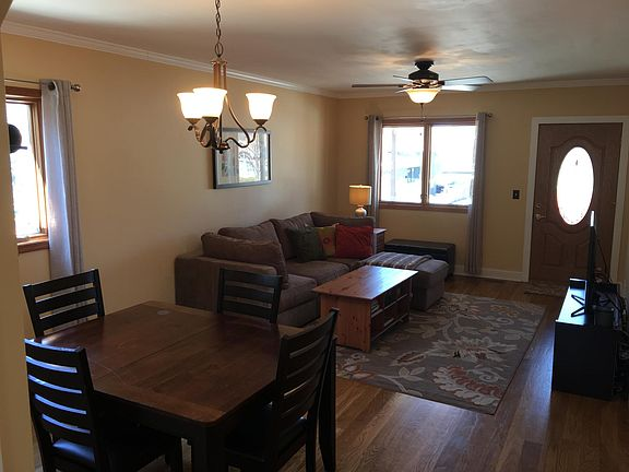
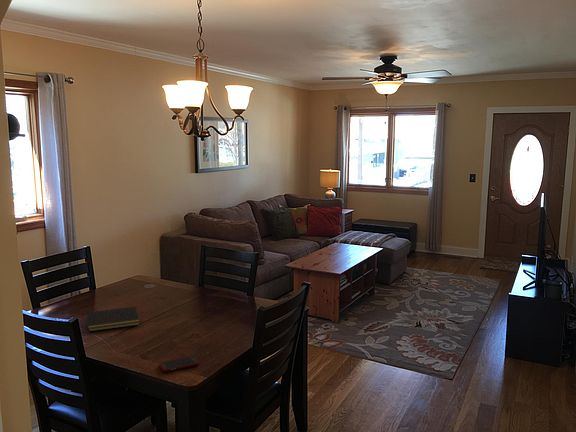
+ cell phone (179, 363)
+ notepad (113, 318)
